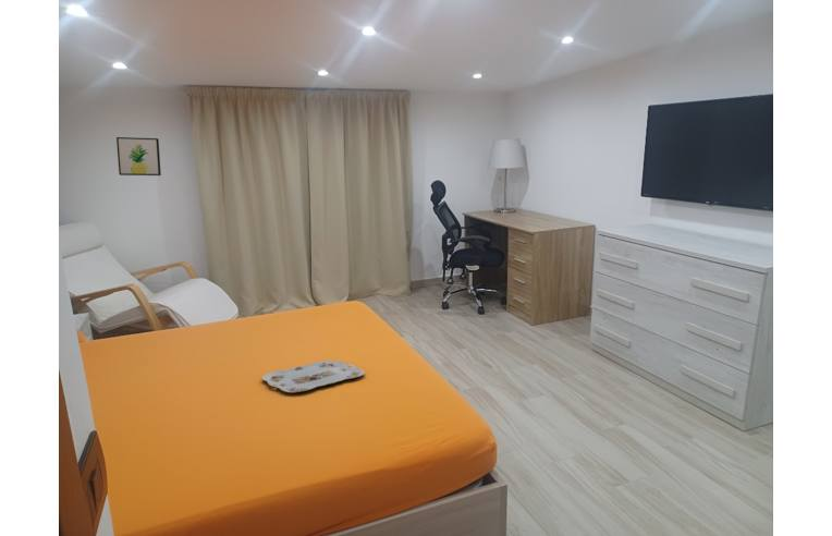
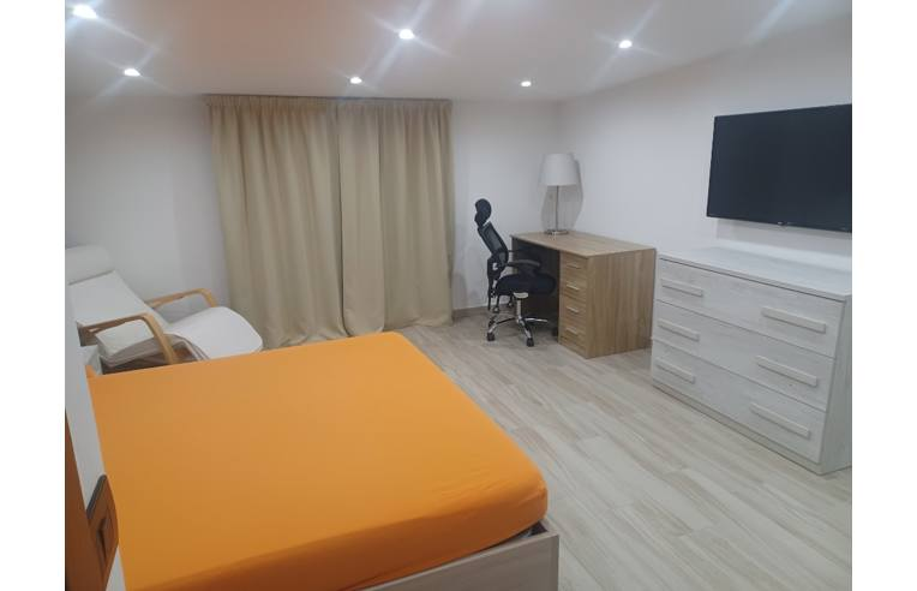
- wall art (138, 156)
- serving tray (314, 376)
